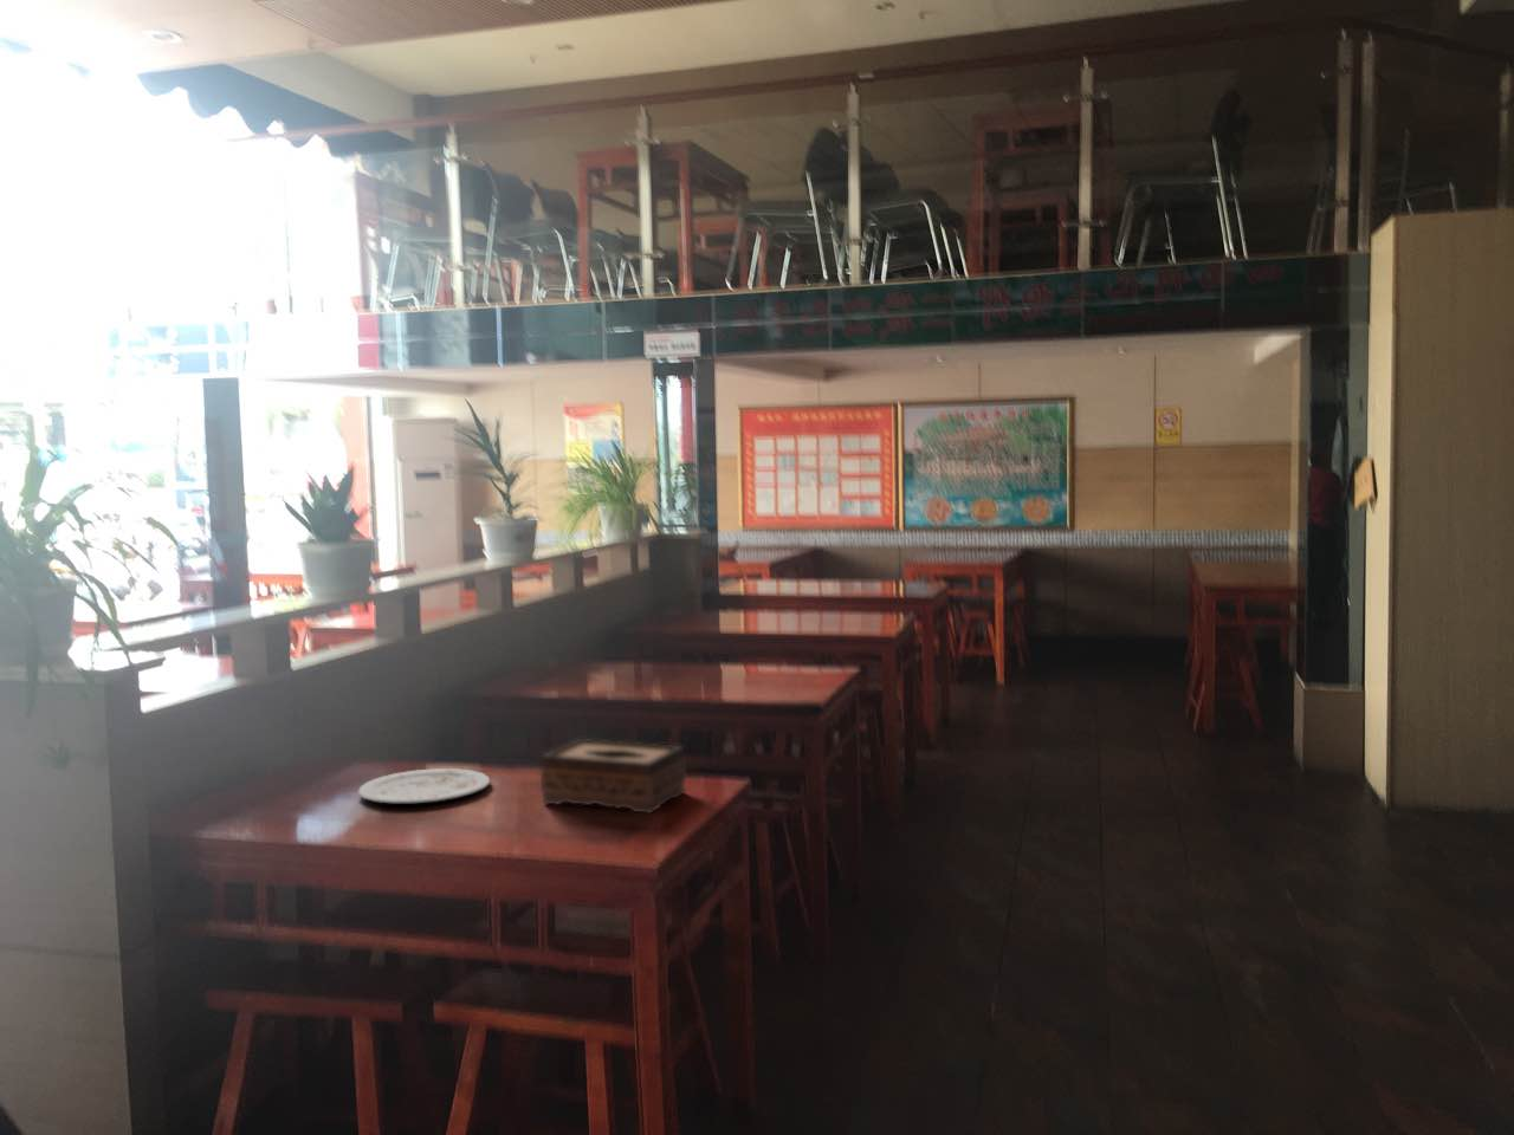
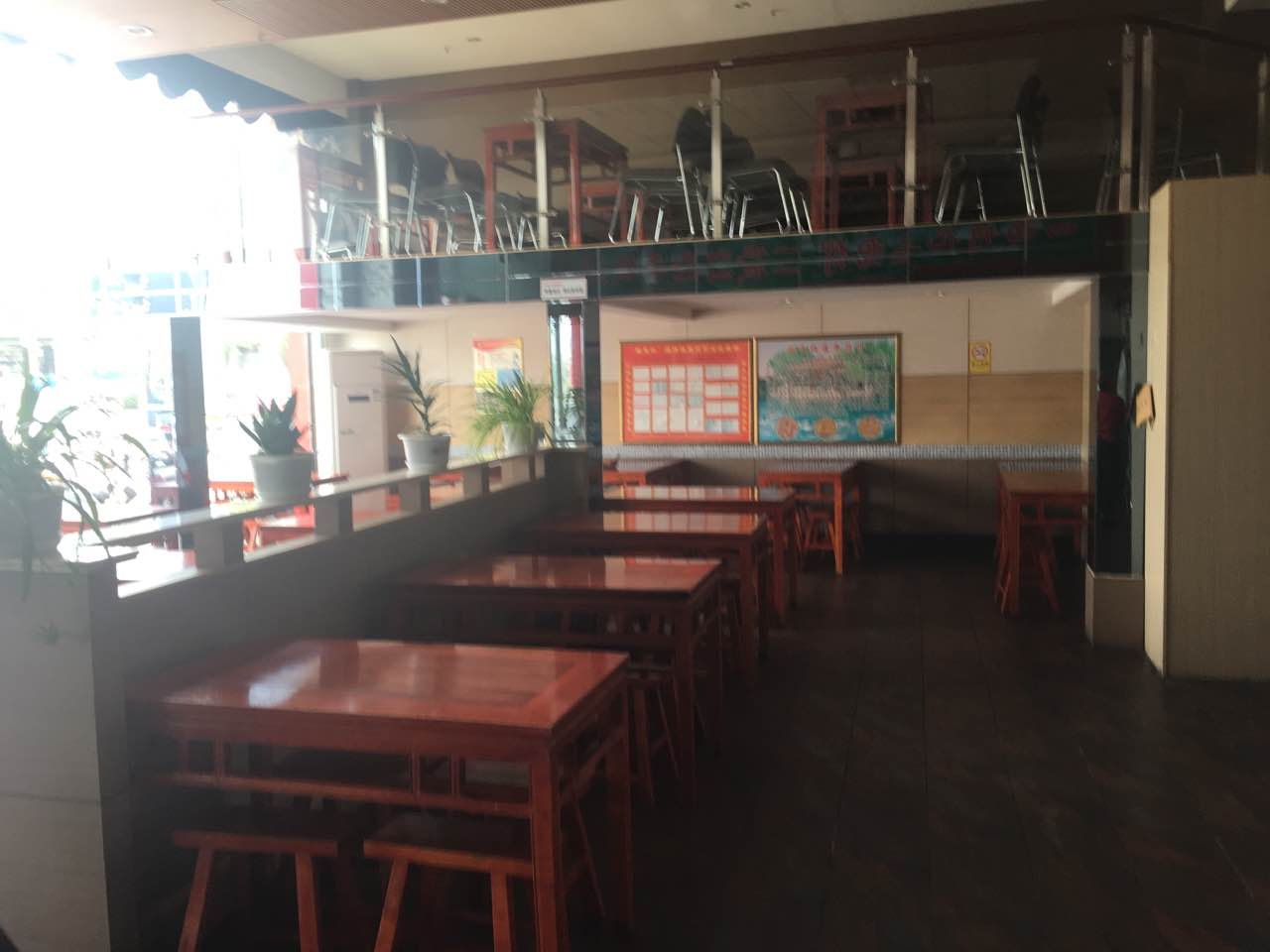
- plate (424, 786)
- tissue box (613, 775)
